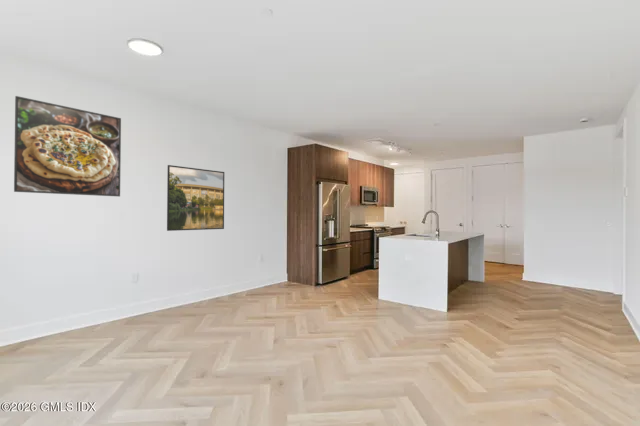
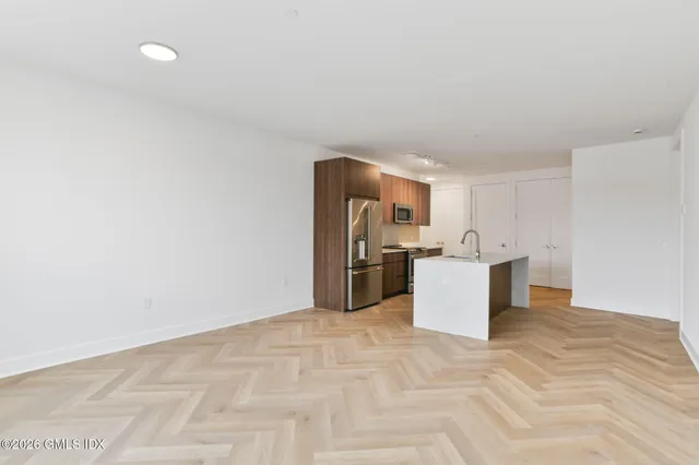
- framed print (72, 151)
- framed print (197, 199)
